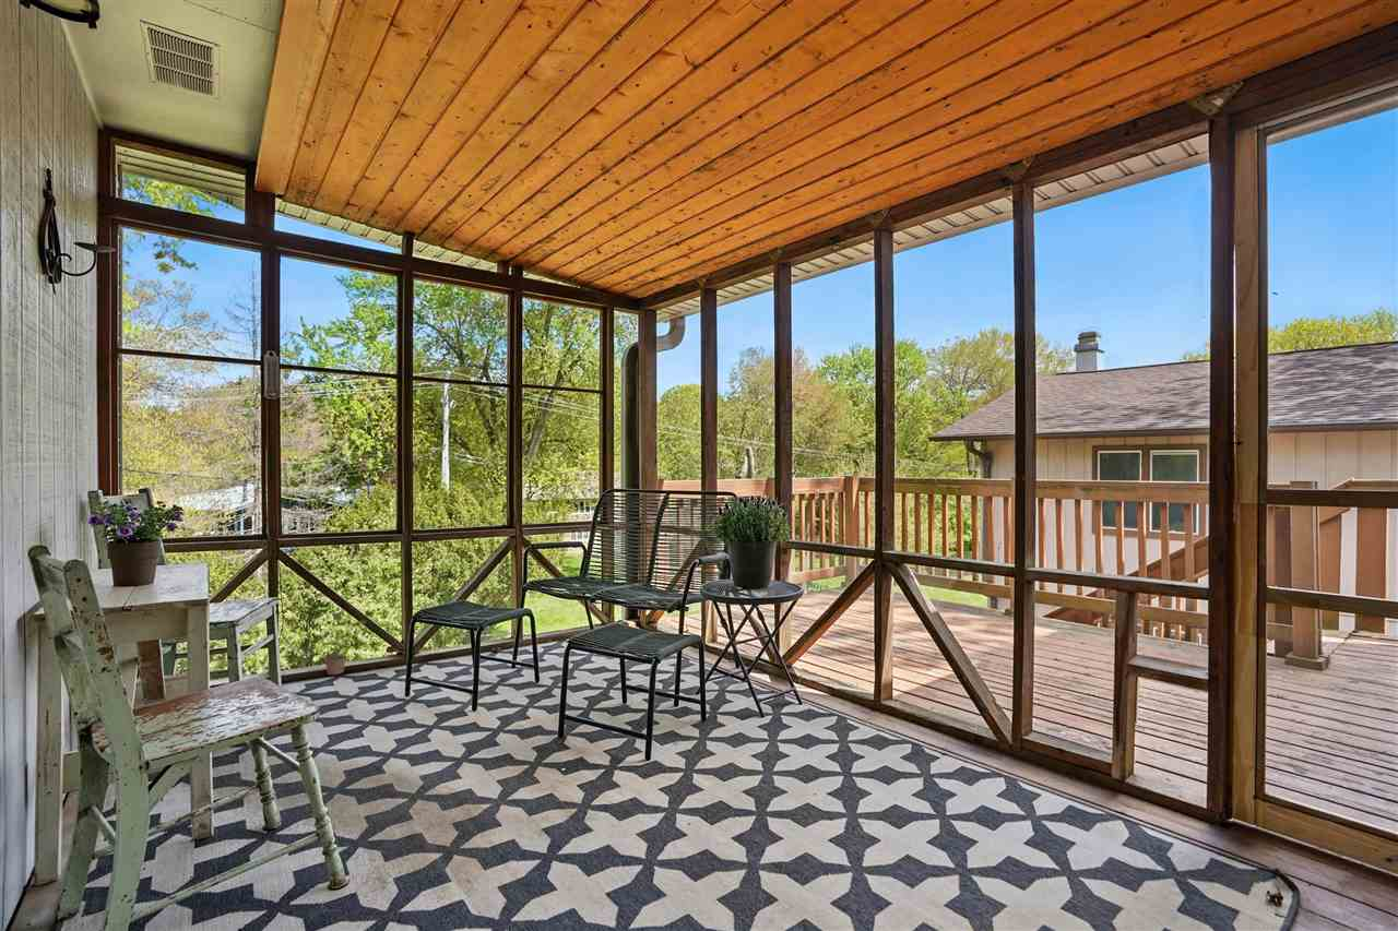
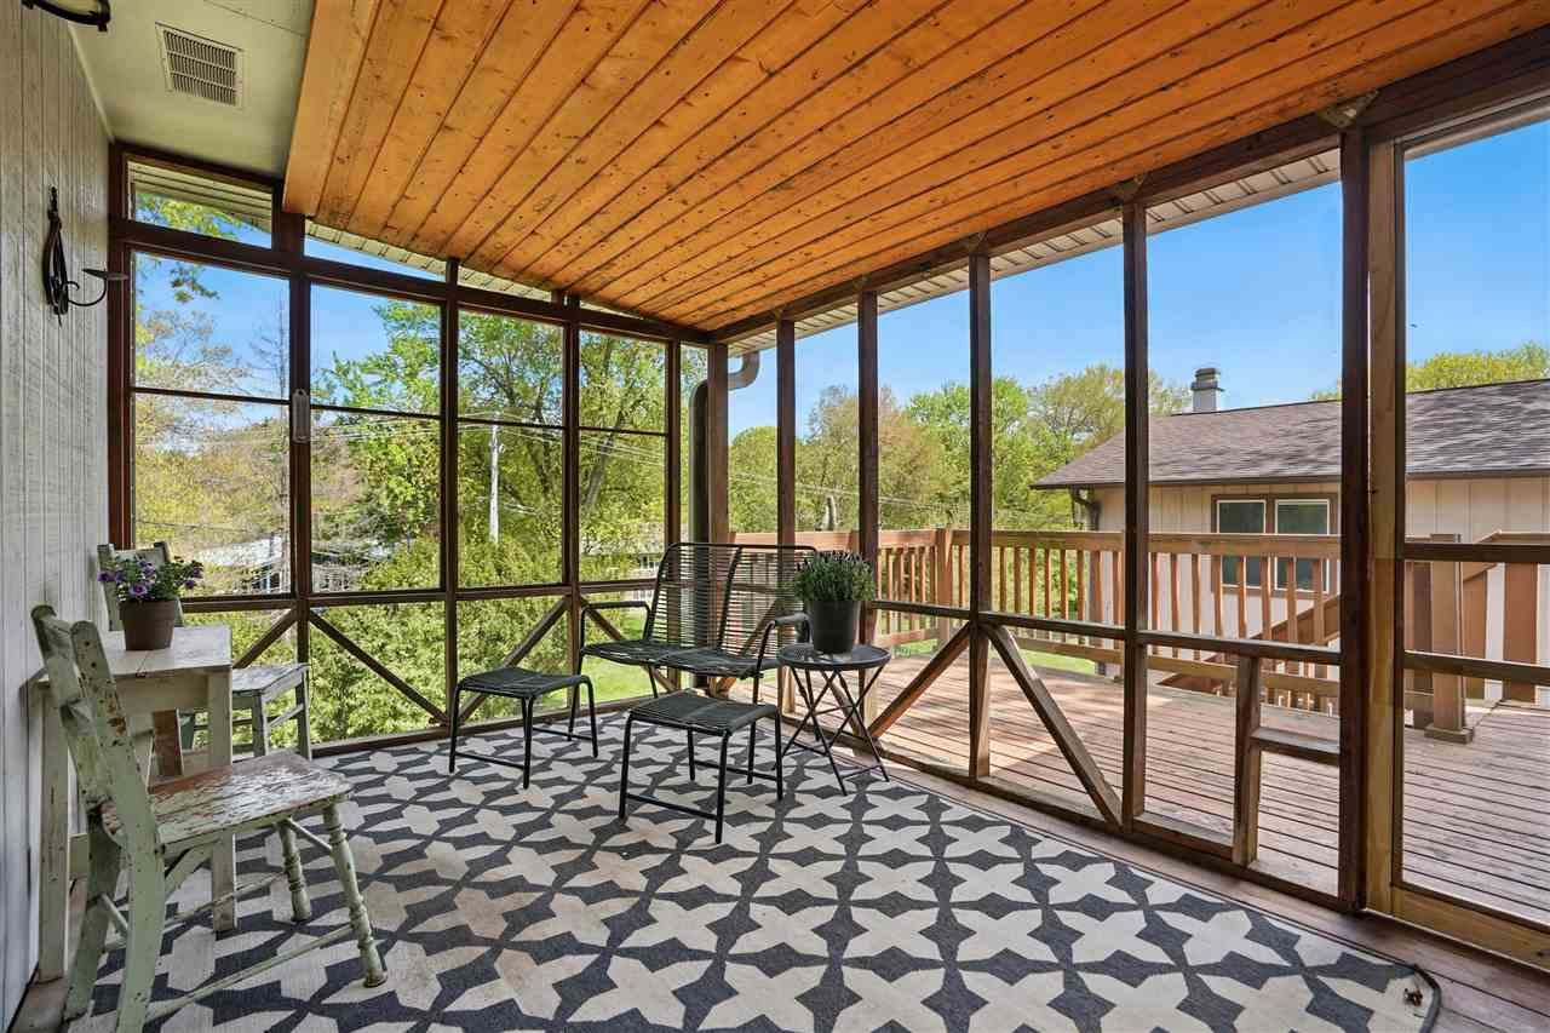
- potted plant (340, 643)
